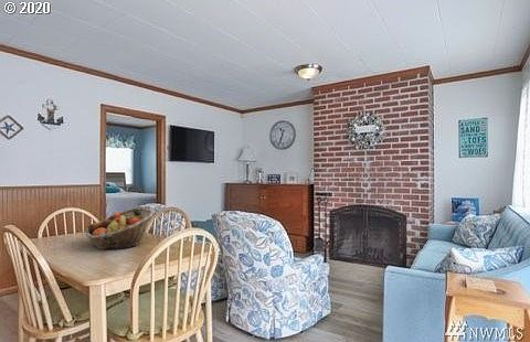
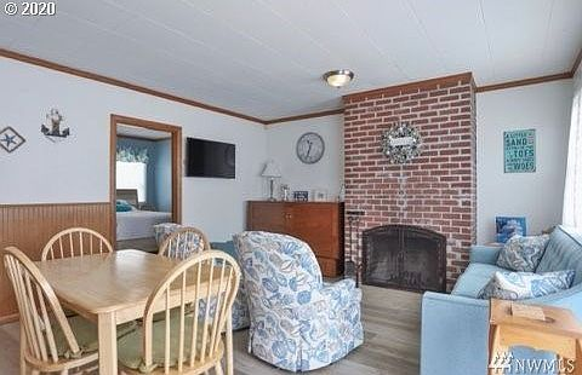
- fruit basket (120, 227)
